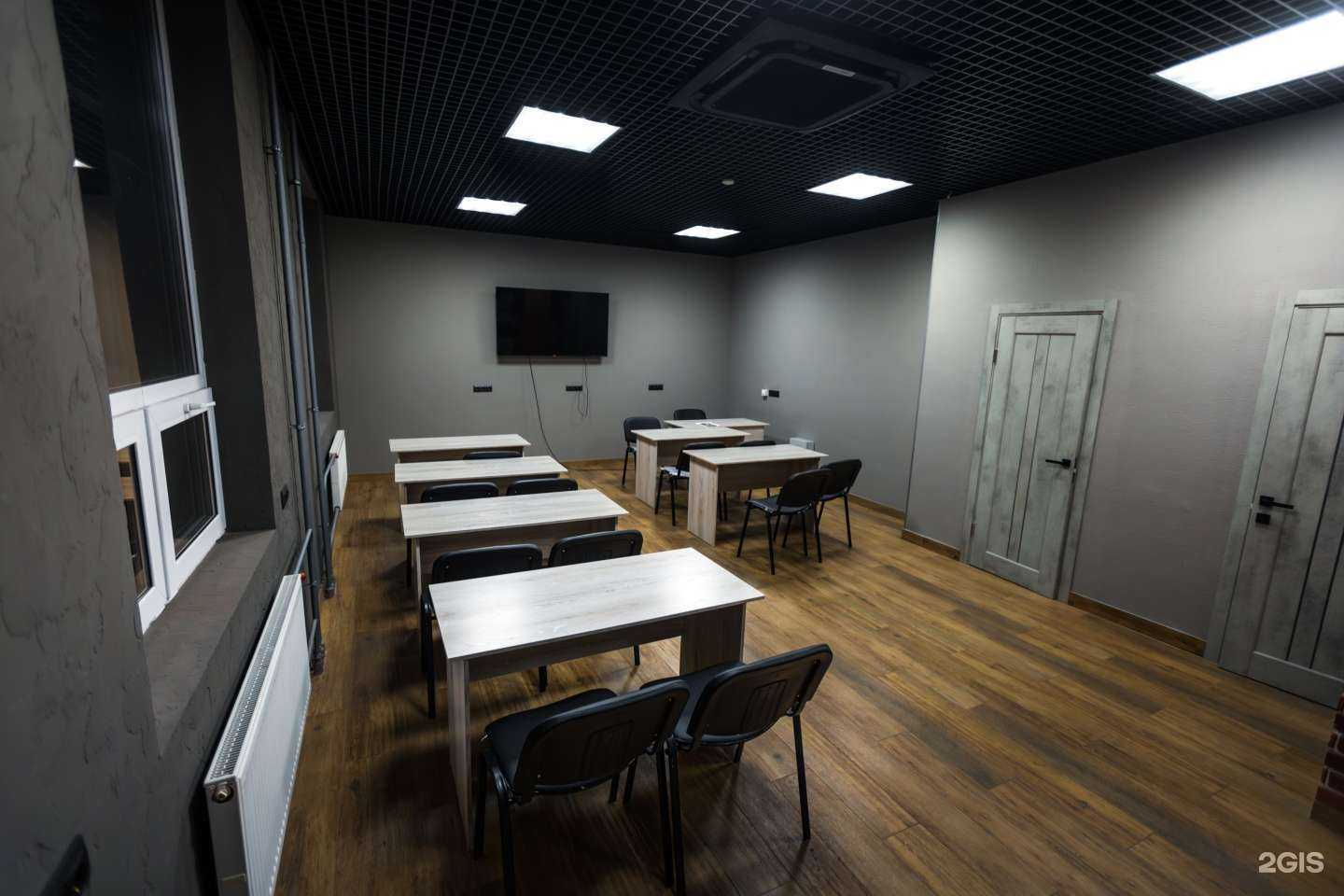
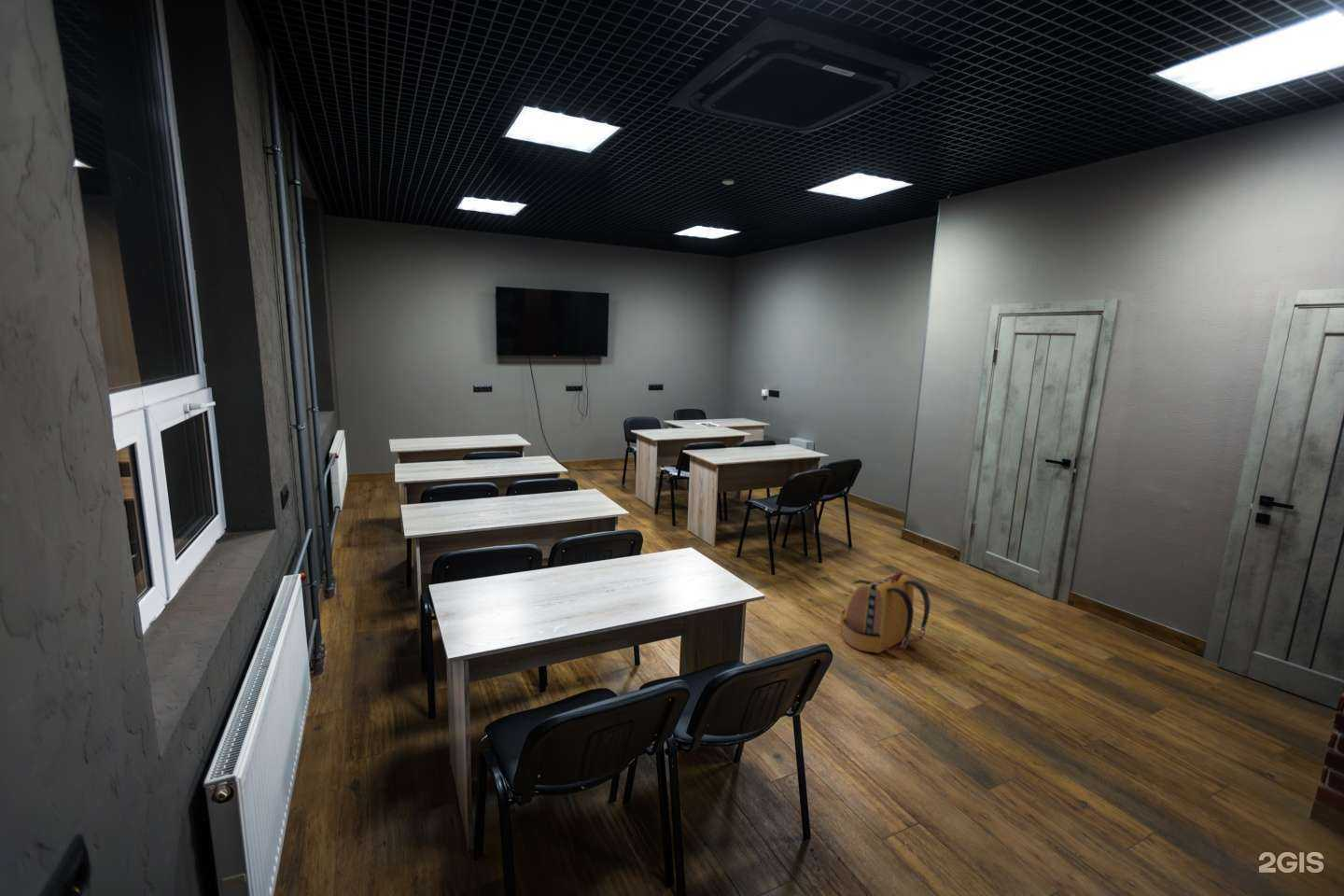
+ backpack (883, 604)
